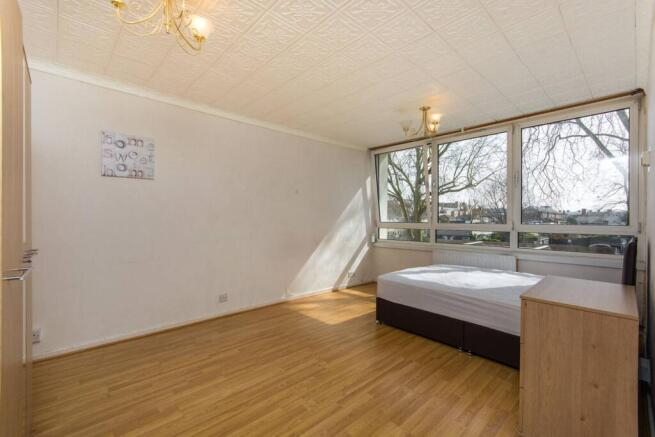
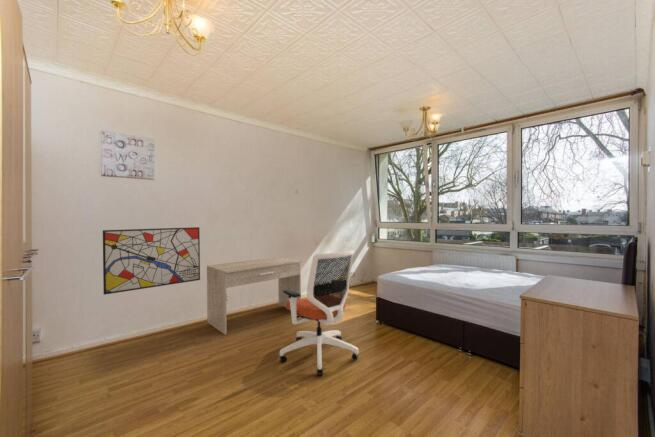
+ wall art (156, 257)
+ office chair (317, 301)
+ desk (256, 282)
